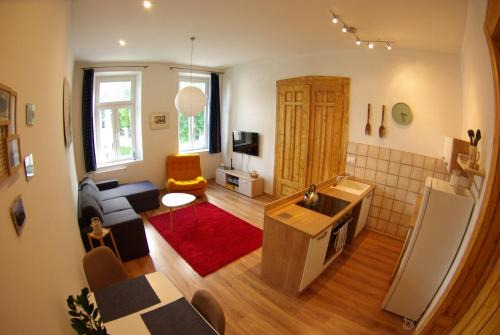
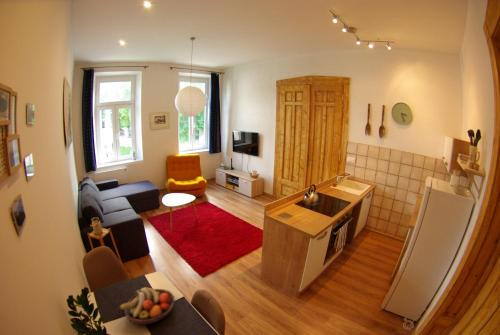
+ fruit bowl (150, 301)
